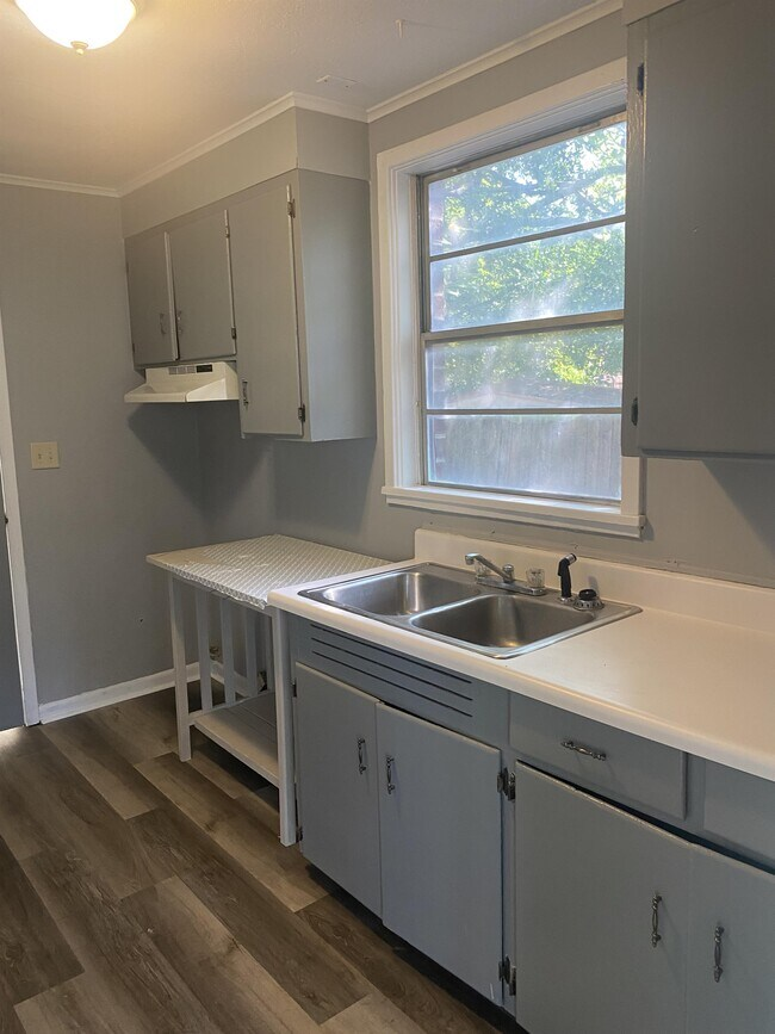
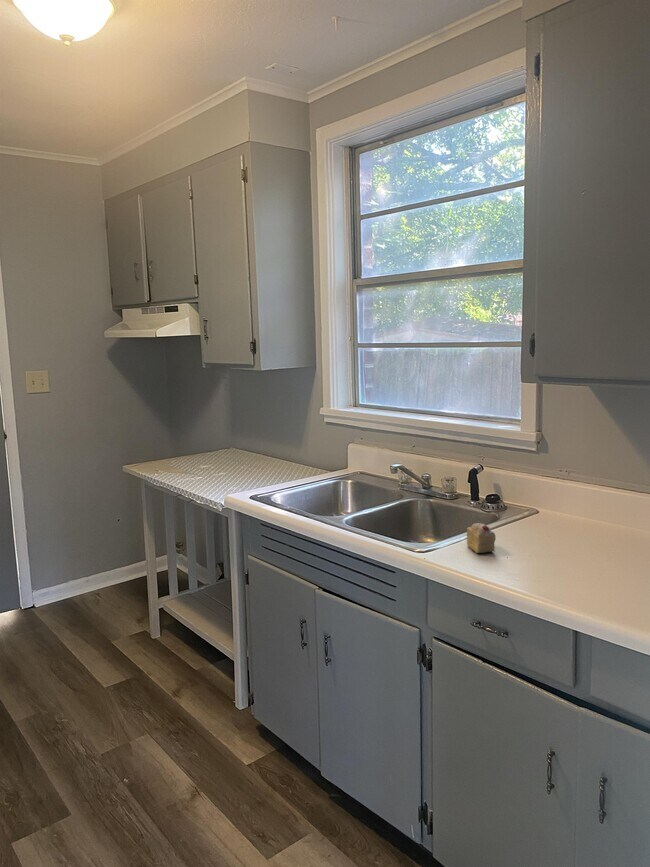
+ cake slice (480, 536)
